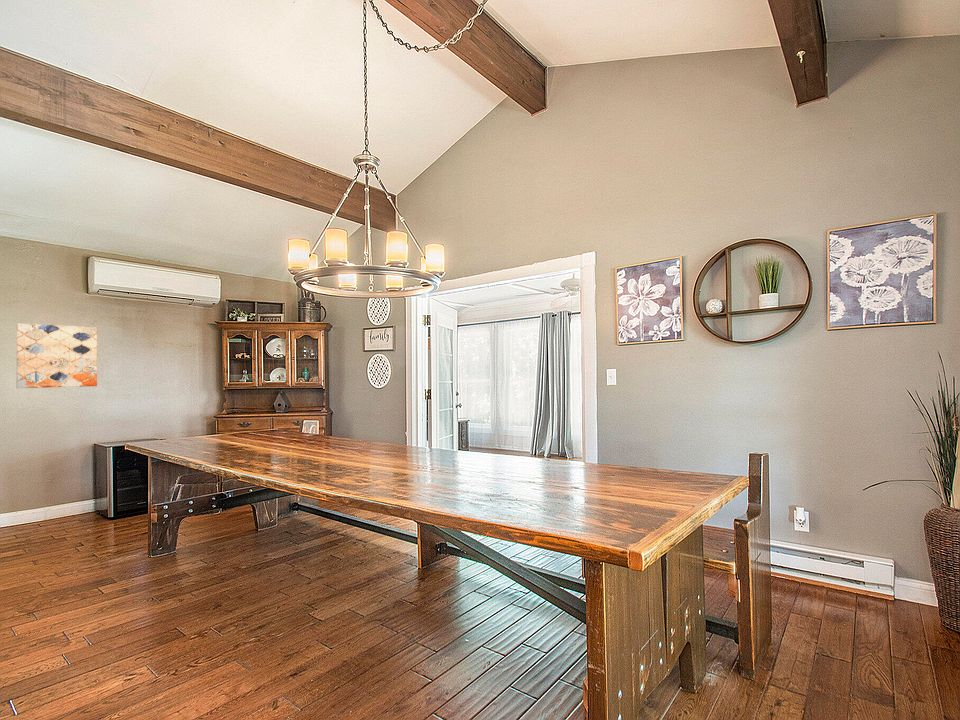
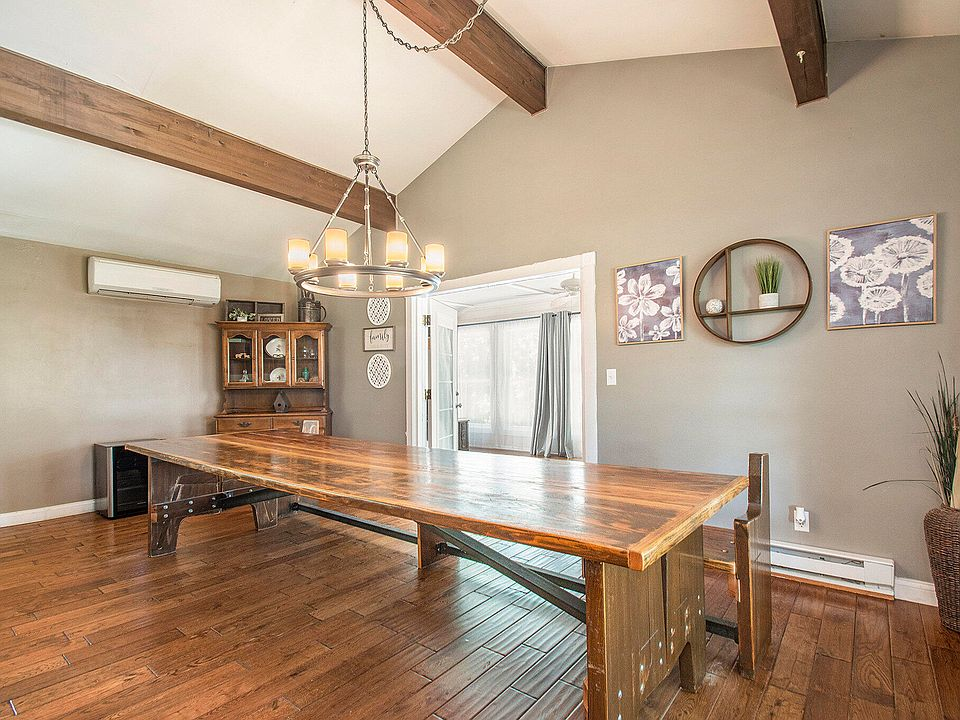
- wall art (58, 356)
